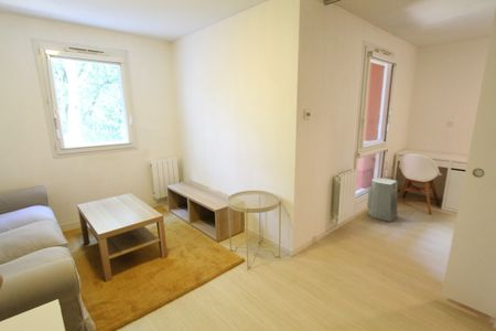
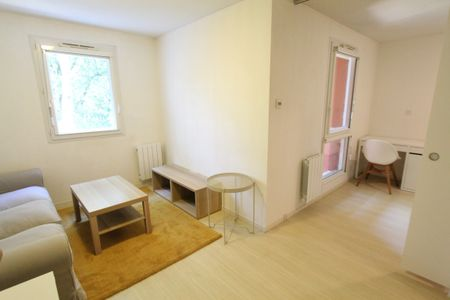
- fan (381, 197)
